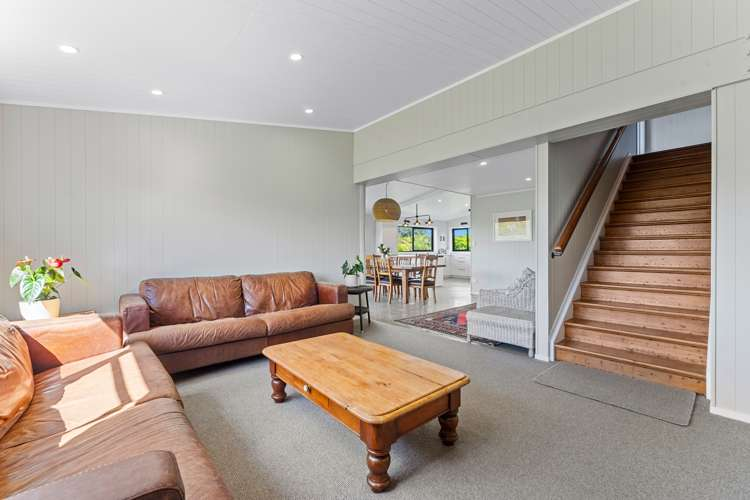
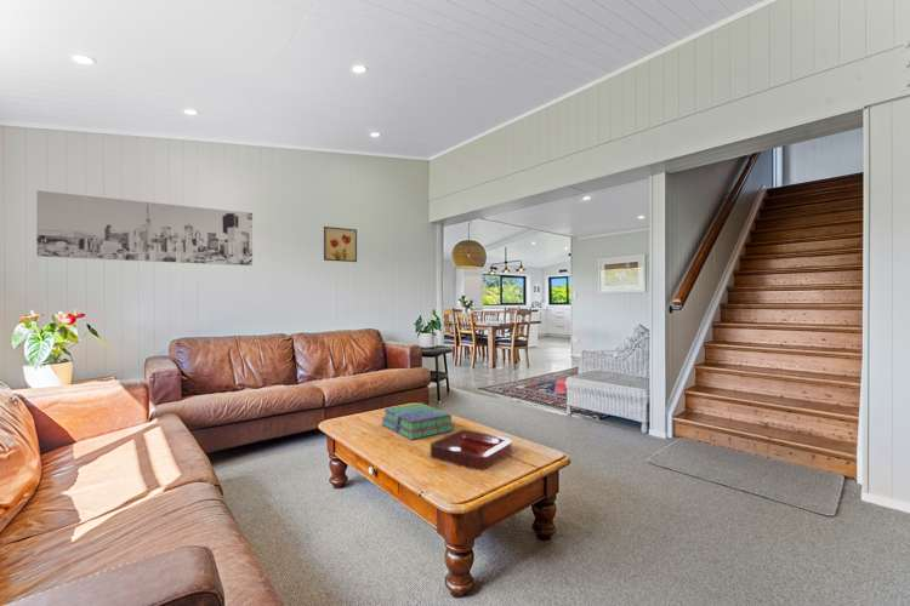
+ wall art (157, 231)
+ decorative tray (471, 447)
+ wall art (340, 244)
+ stack of books (416, 418)
